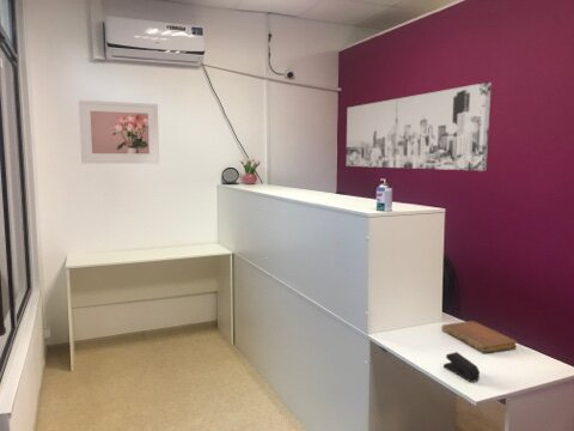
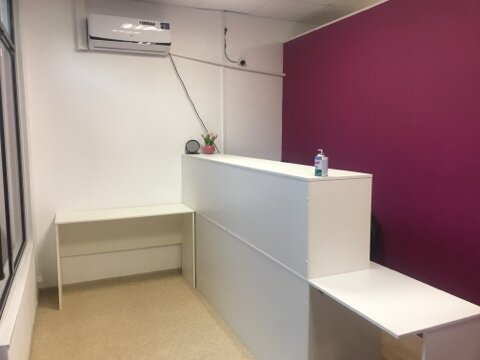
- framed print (120, 133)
- notebook (477, 335)
- stapler (460, 365)
- wall art (403, 133)
